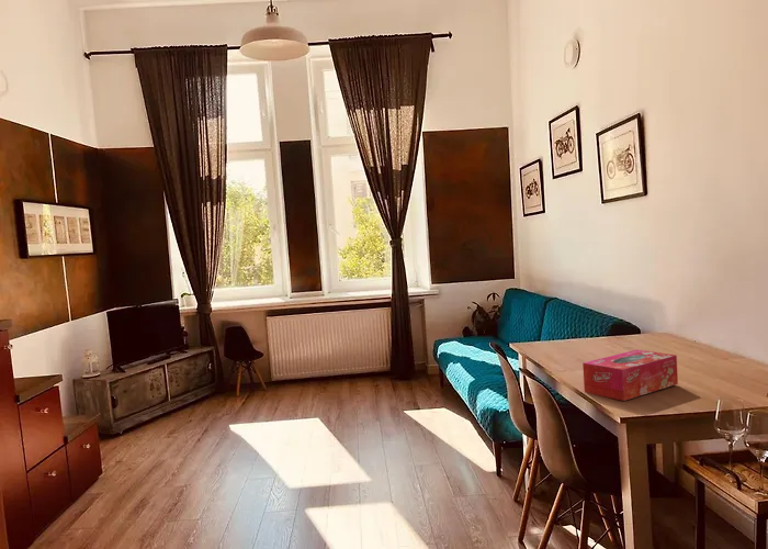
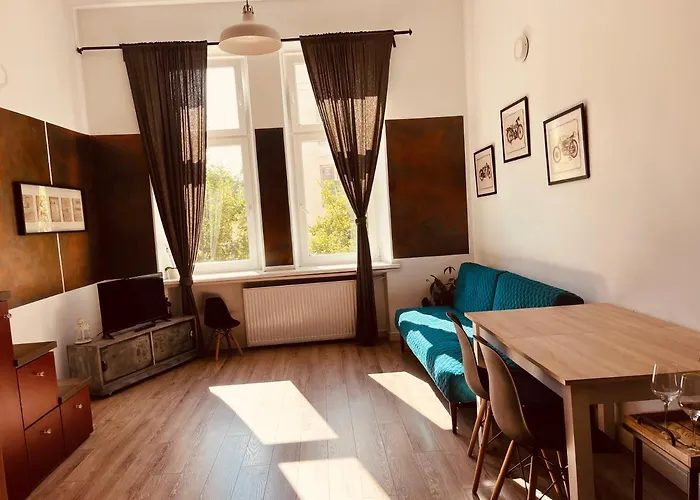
- tissue box (630, 373)
